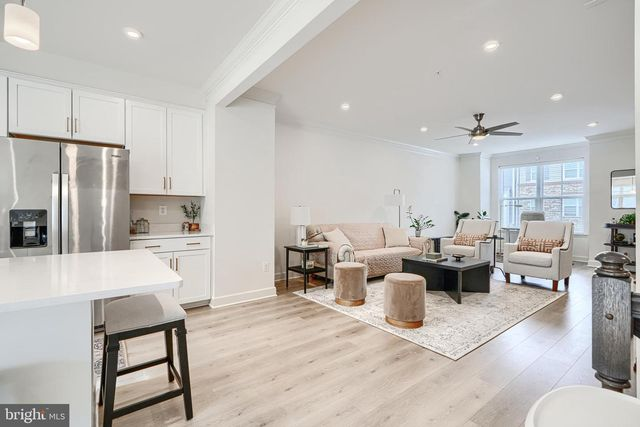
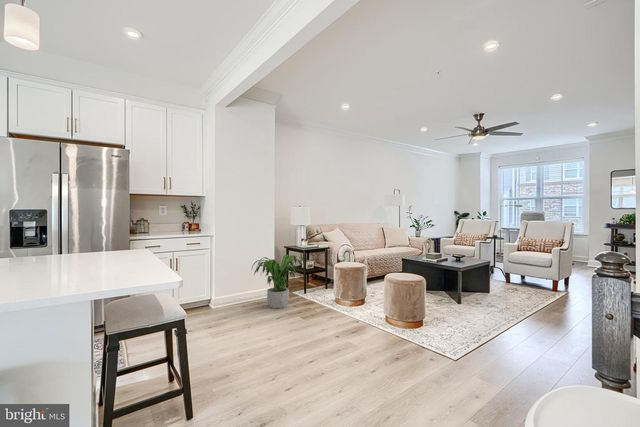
+ potted plant (280, 280)
